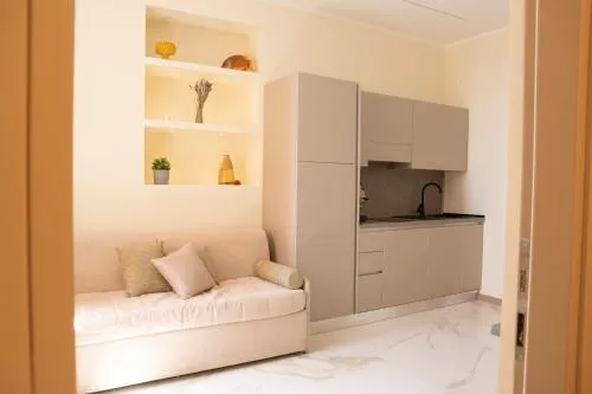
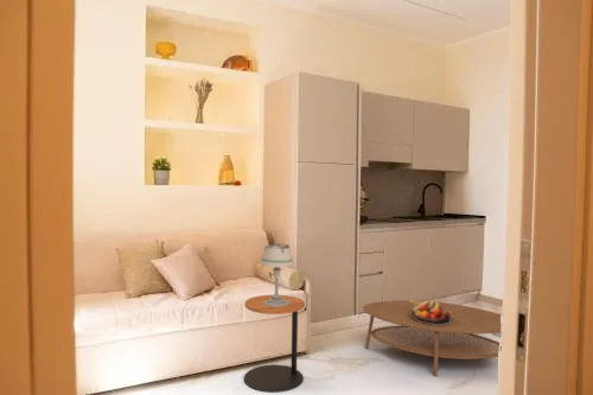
+ table lamp (276, 272)
+ side table (292, 340)
+ coffee table (435, 336)
+ fruit bowl (429, 310)
